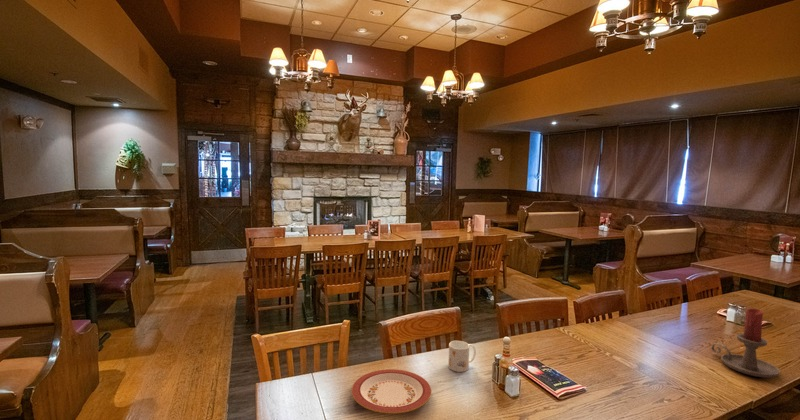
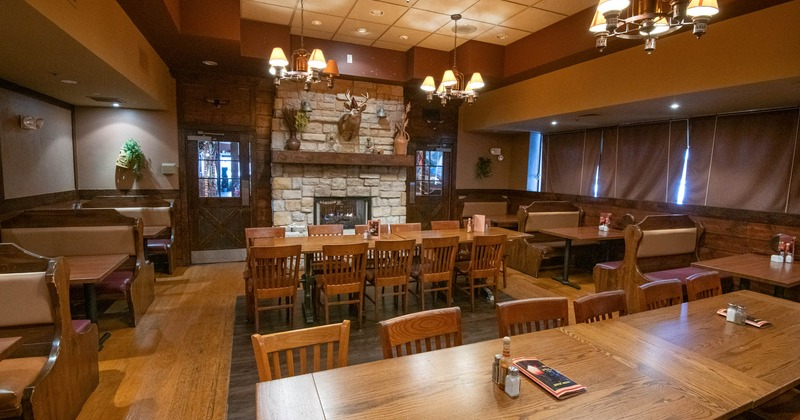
- plate (391, 391)
- candle holder (744, 336)
- mug (462, 355)
